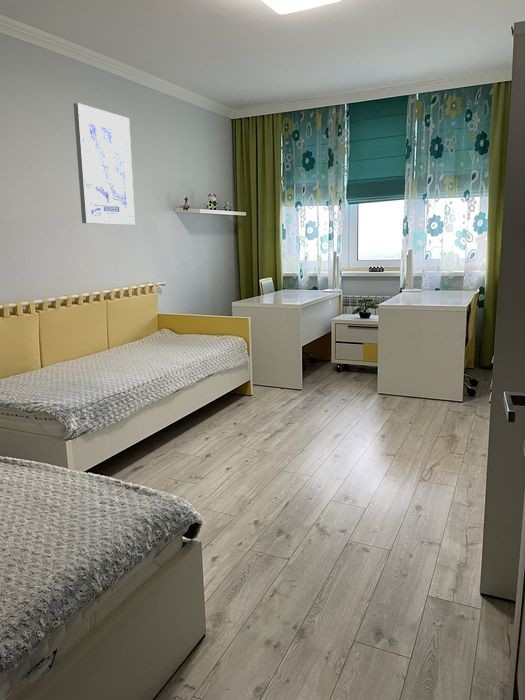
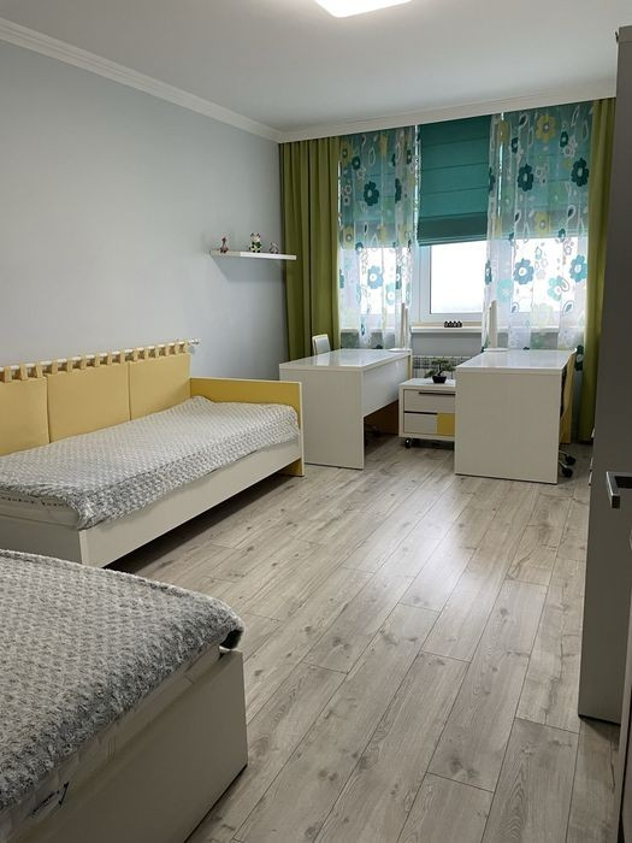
- wall art (106, 168)
